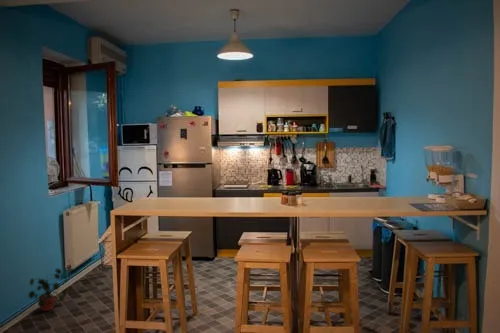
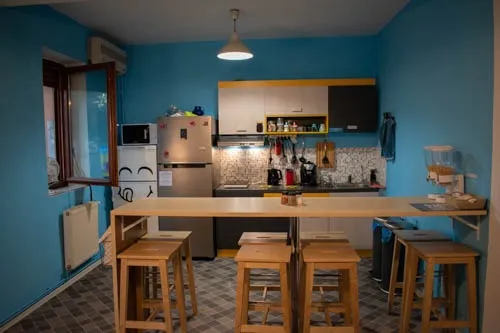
- potted plant (49, 288)
